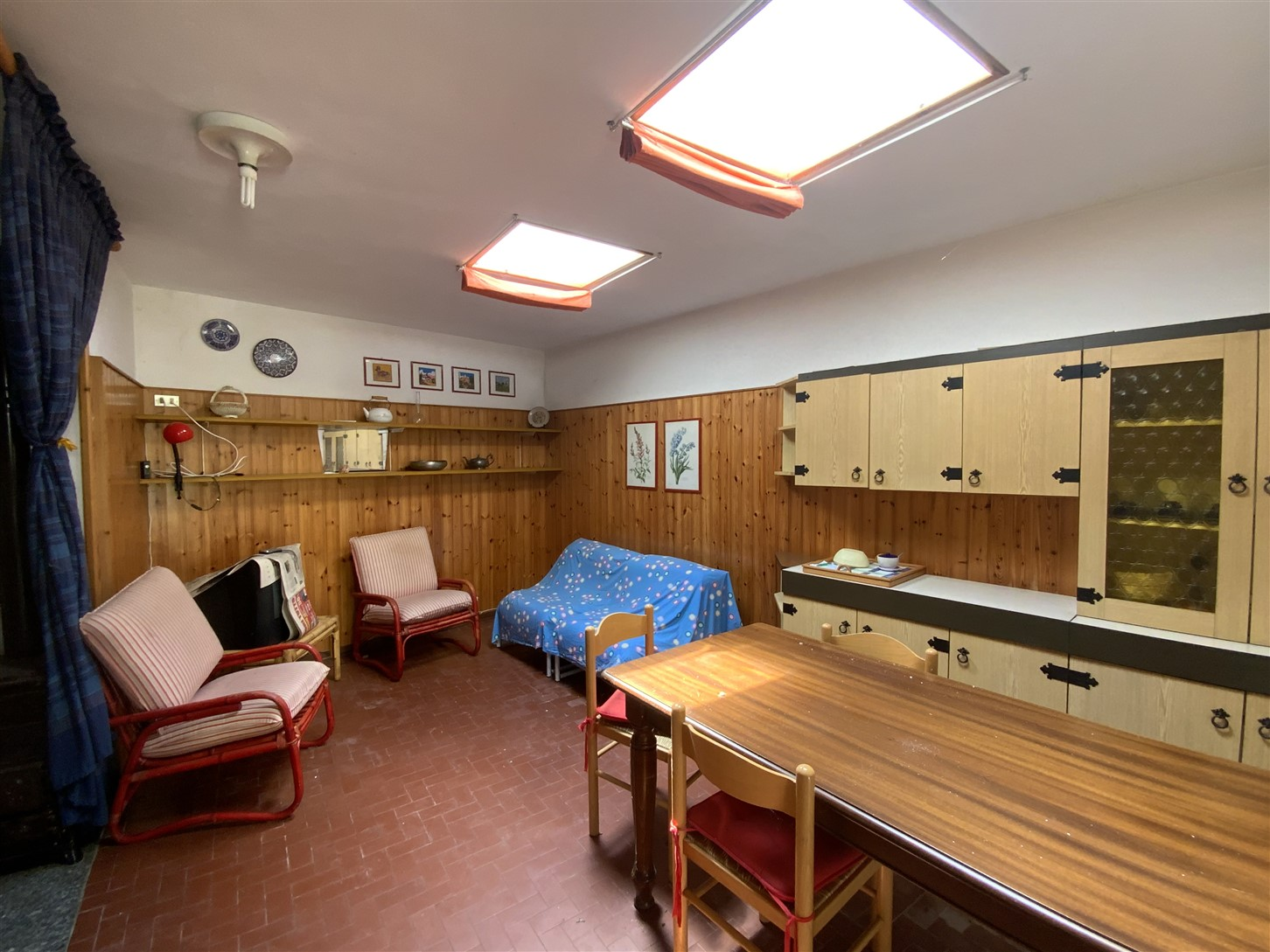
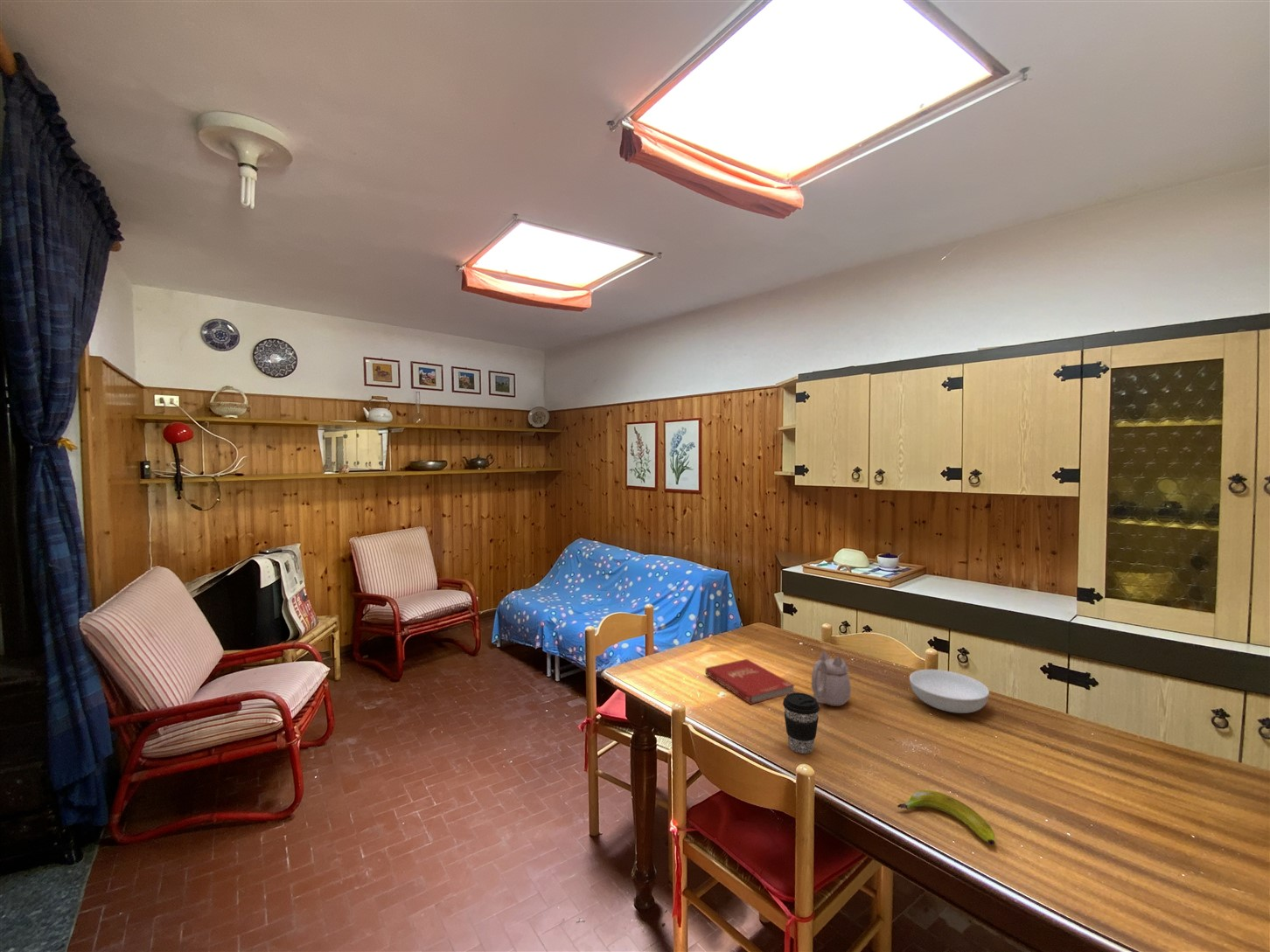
+ banana (948, 812)
+ book (748, 679)
+ coffee cup (800, 723)
+ teapot (830, 678)
+ serving bowl (947, 693)
